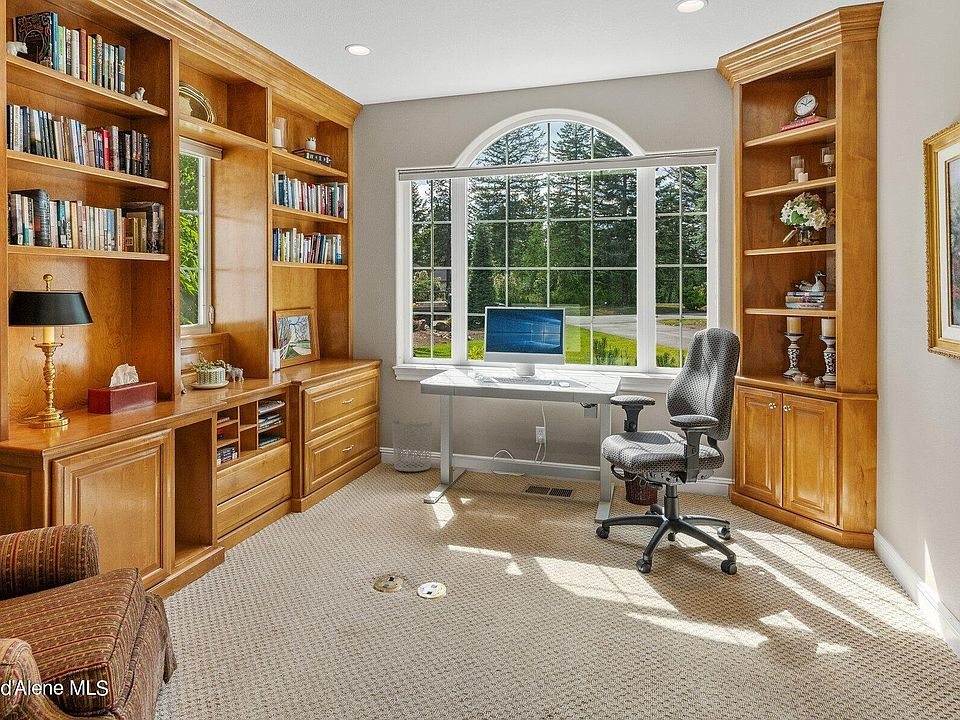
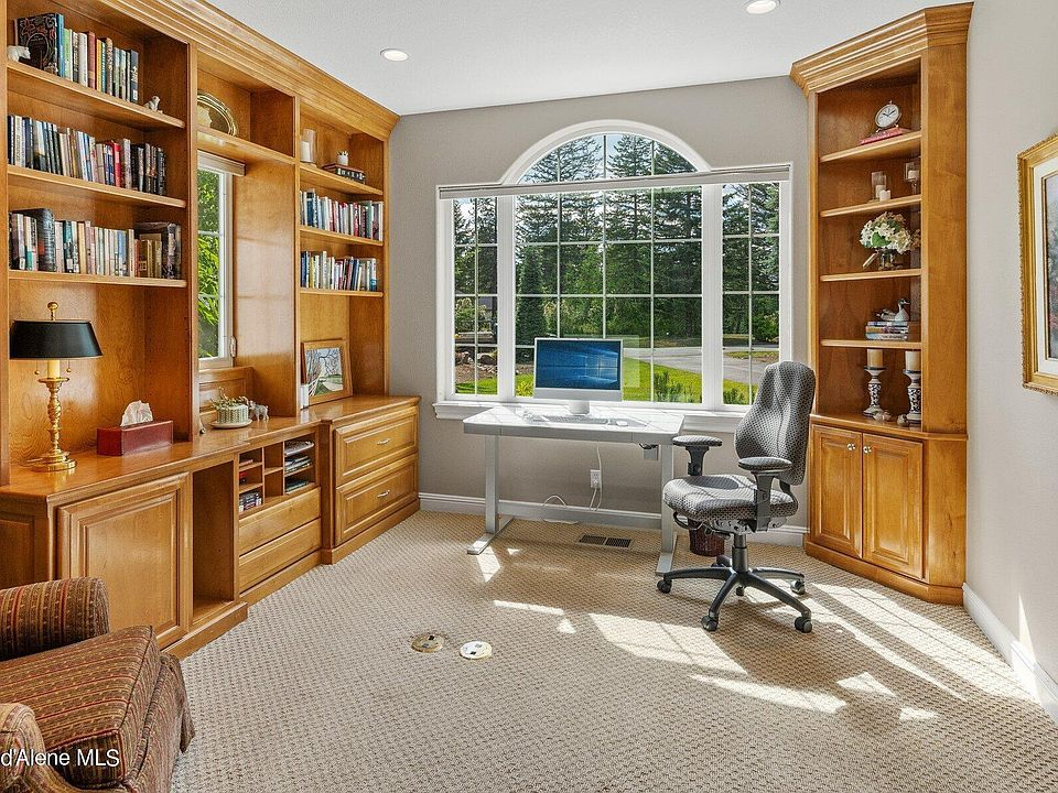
- waste bin (412, 444)
